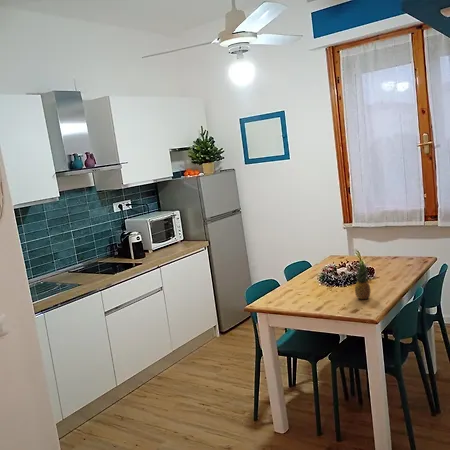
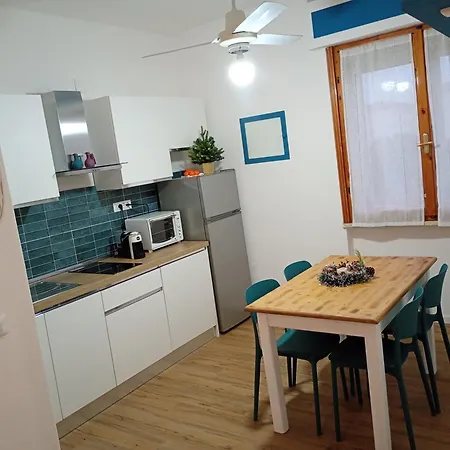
- fruit (361, 280)
